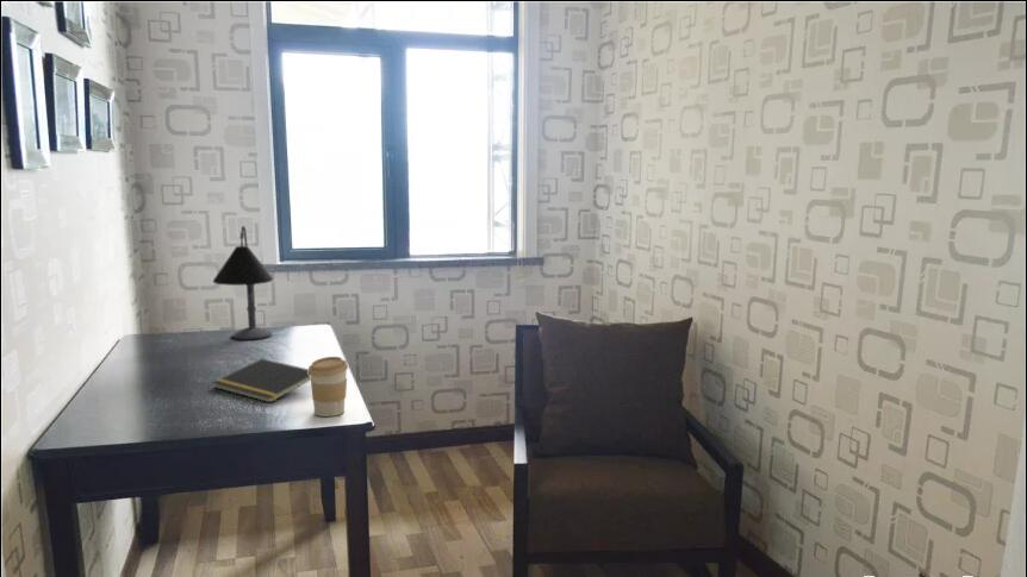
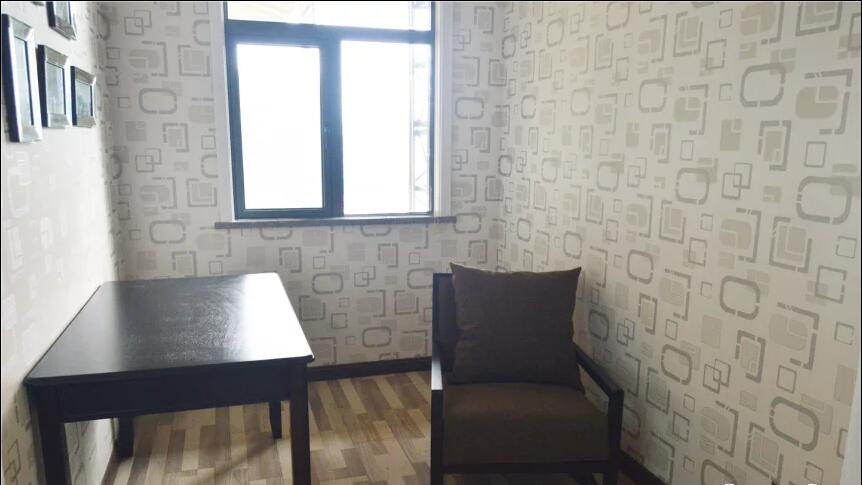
- notepad (266, 378)
- coffee cup (328, 385)
- desk lamp (247, 284)
